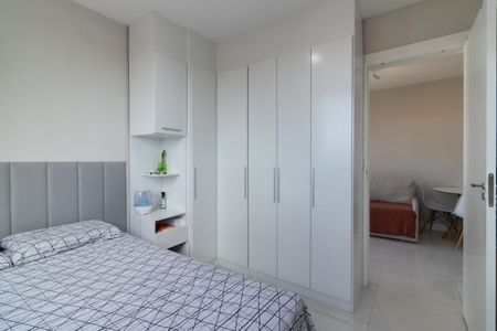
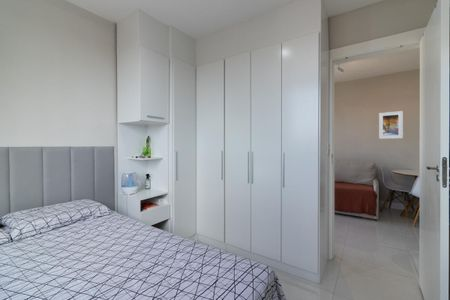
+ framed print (390, 125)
